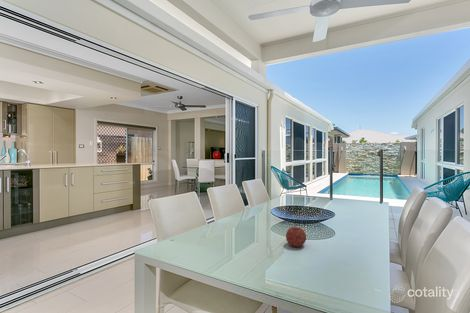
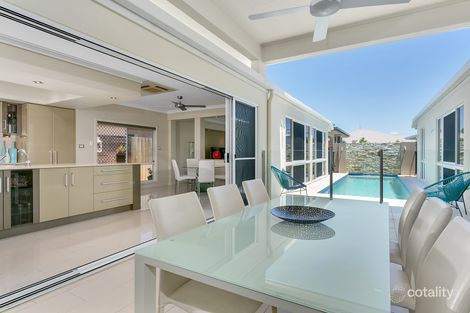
- fruit (295, 235)
